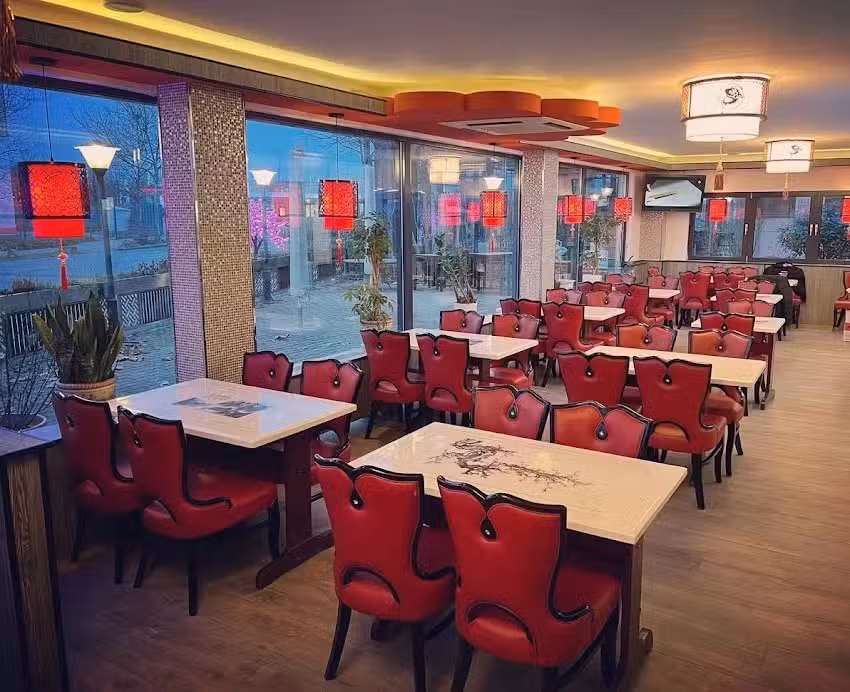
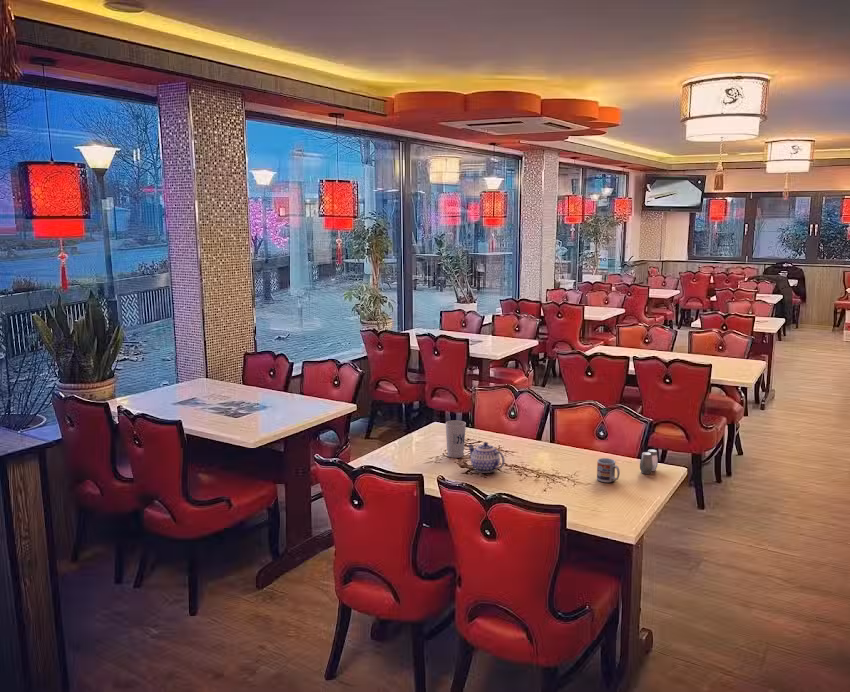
+ salt and pepper shaker (649, 461)
+ cup (608, 471)
+ teapot (485, 456)
+ cup (455, 439)
